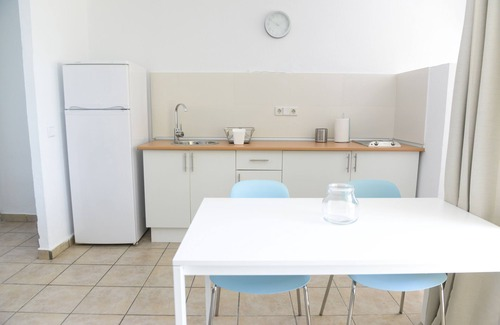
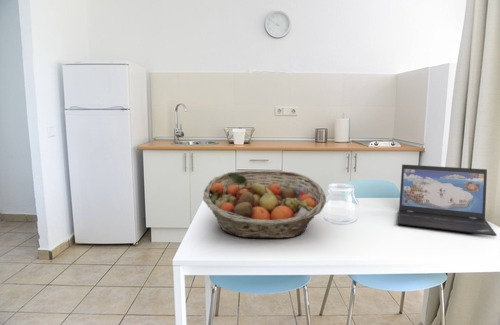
+ laptop (443, 196)
+ fruit basket (263, 201)
